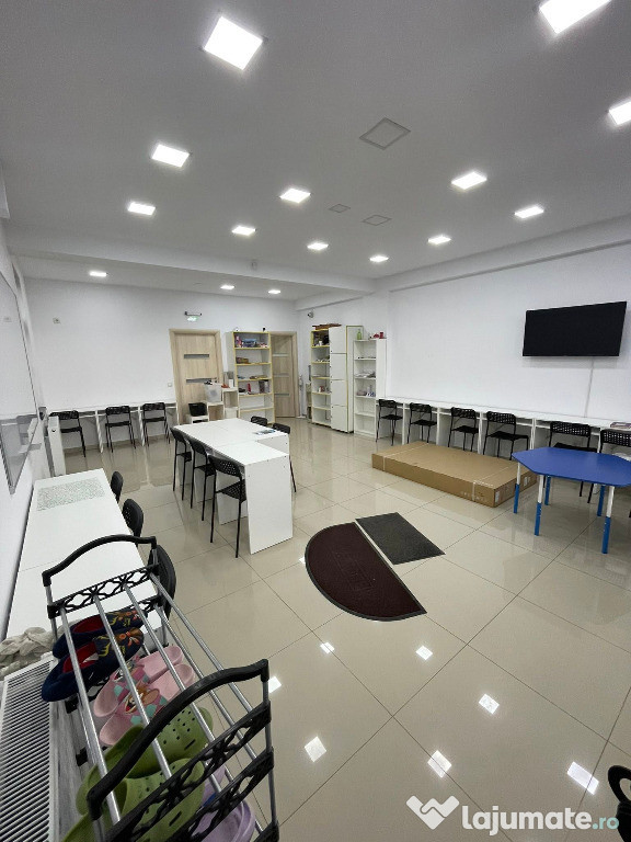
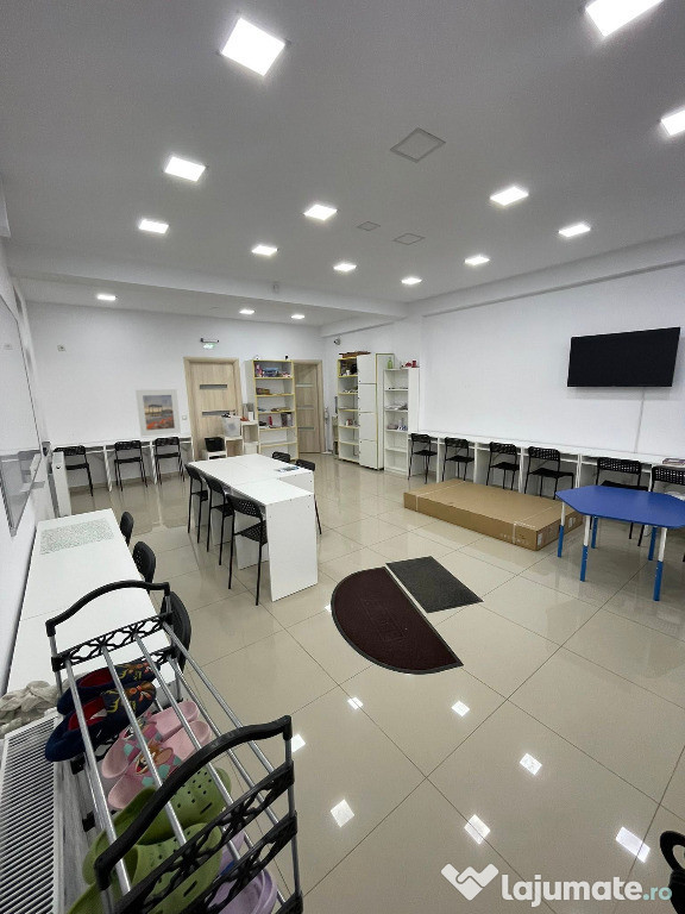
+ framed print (158, 412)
